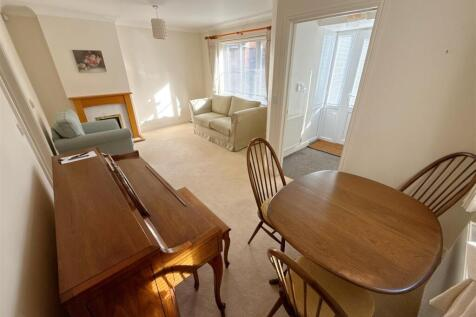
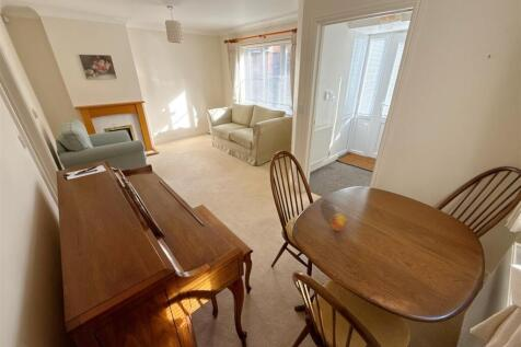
+ fruit (337, 221)
